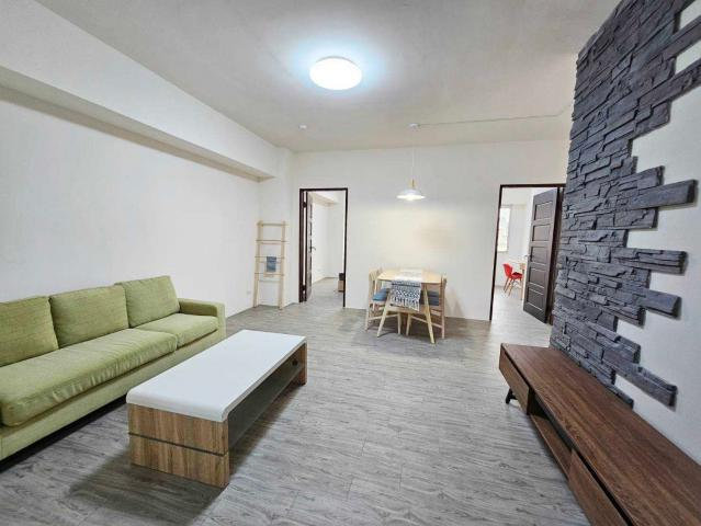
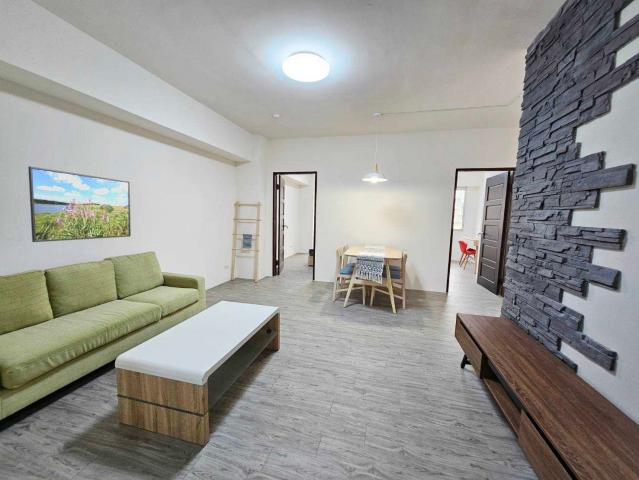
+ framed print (88, 207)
